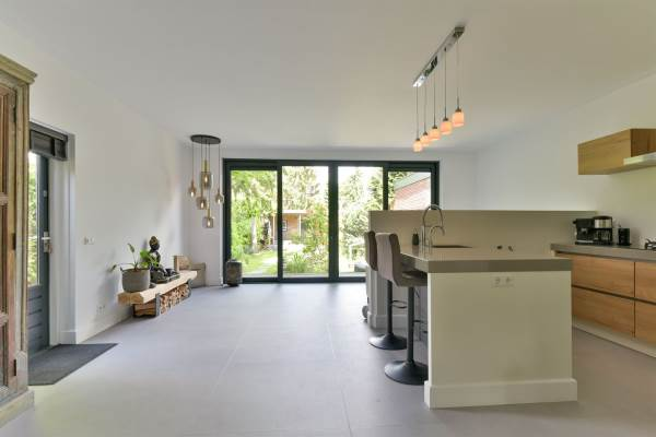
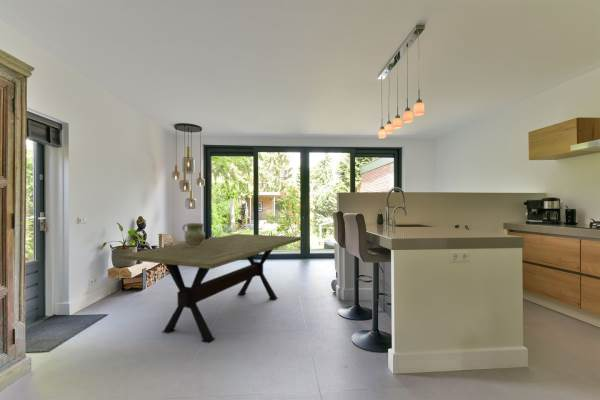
+ dining table (228, 278)
+ ceramic jug (193, 234)
